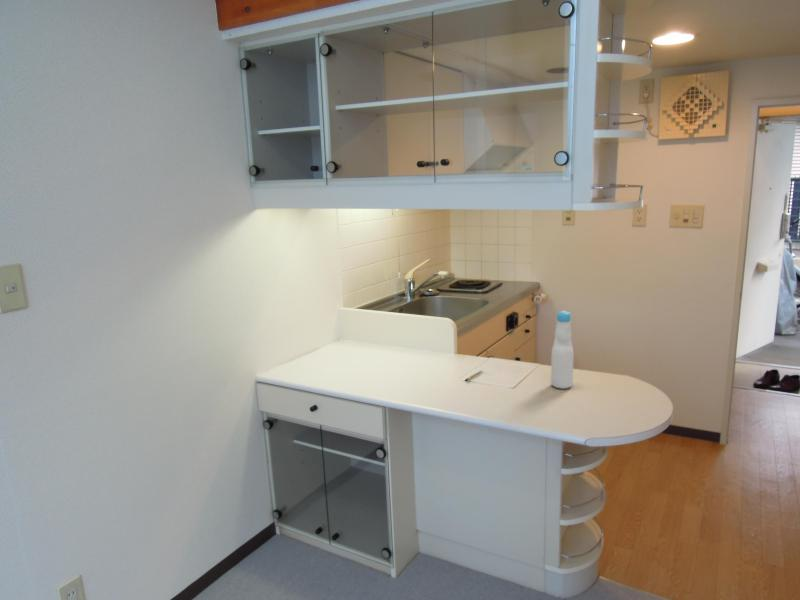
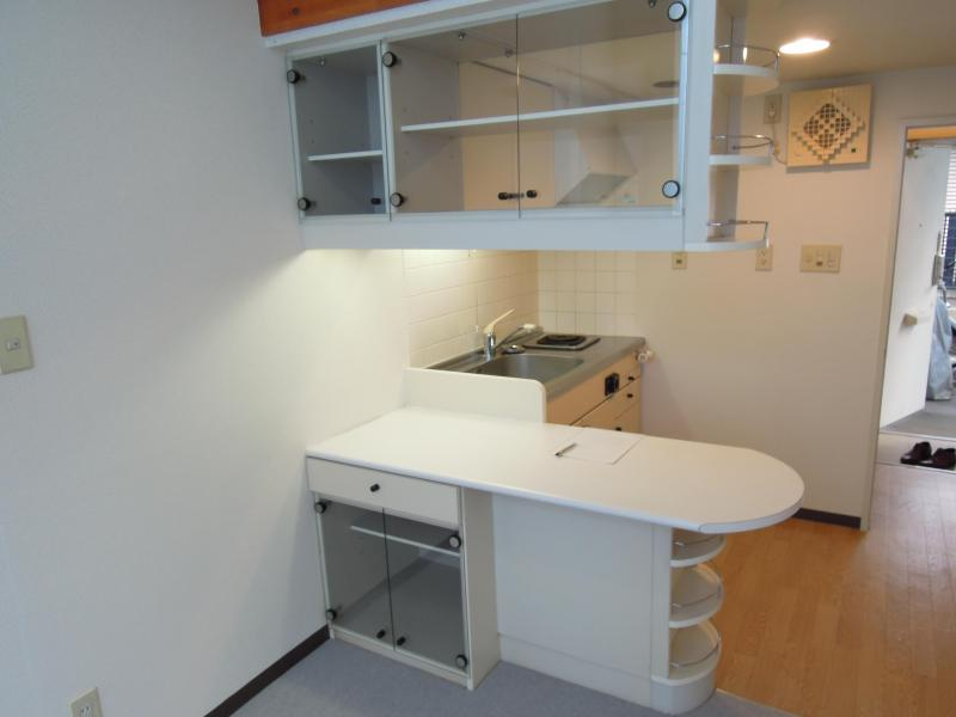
- bottle (562, 348)
